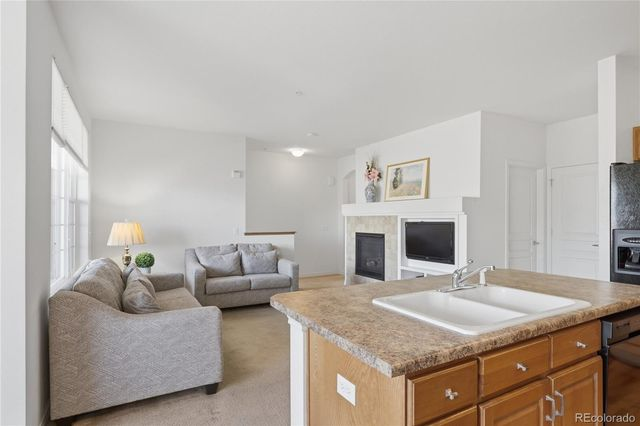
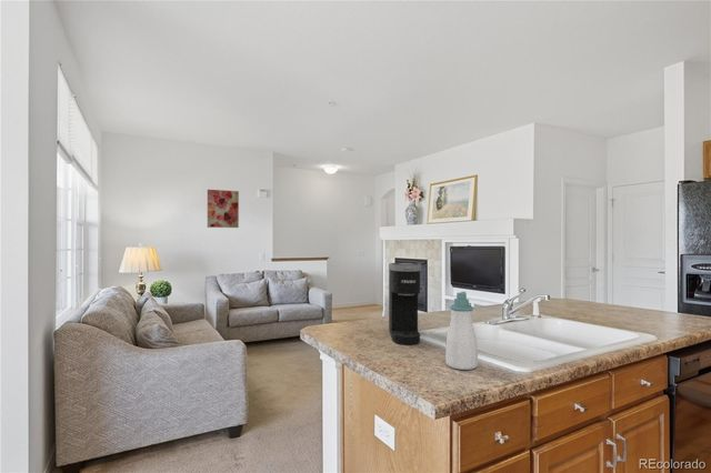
+ soap bottle (461, 329)
+ wall art (222, 209)
+ coffee maker (403, 299)
